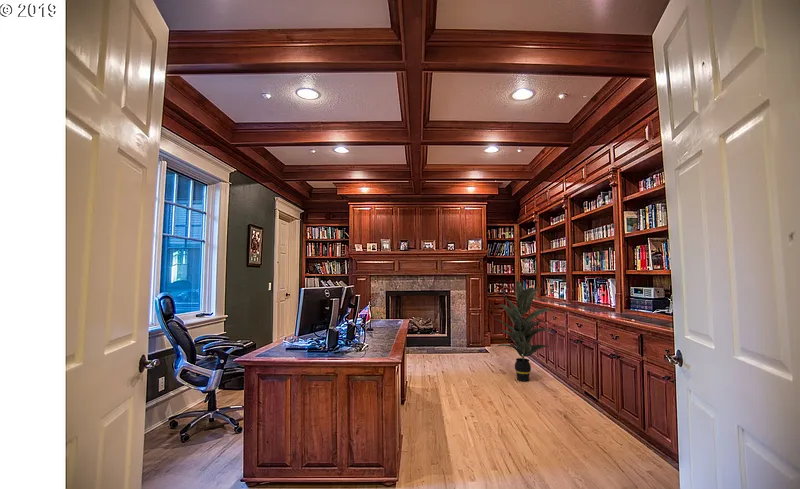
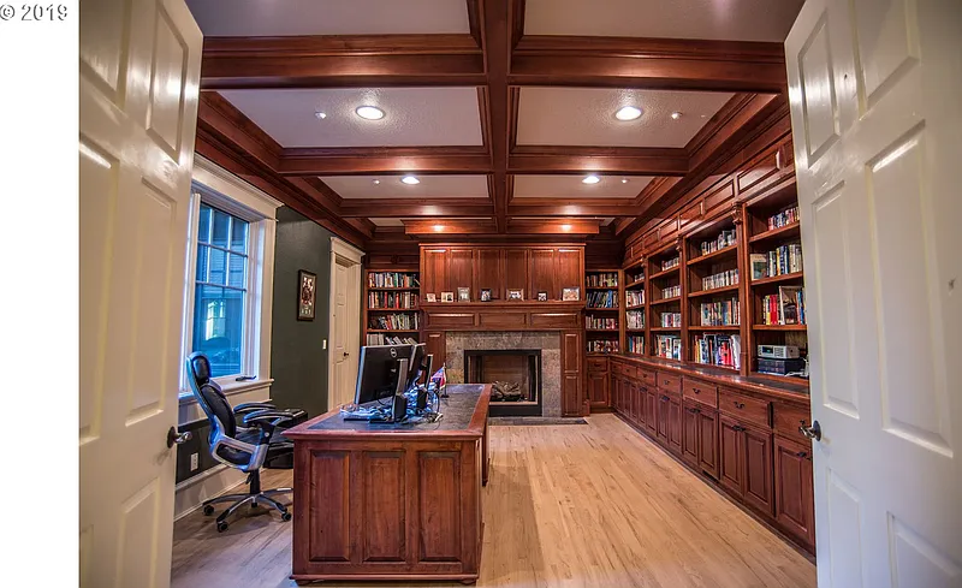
- indoor plant (523, 329)
